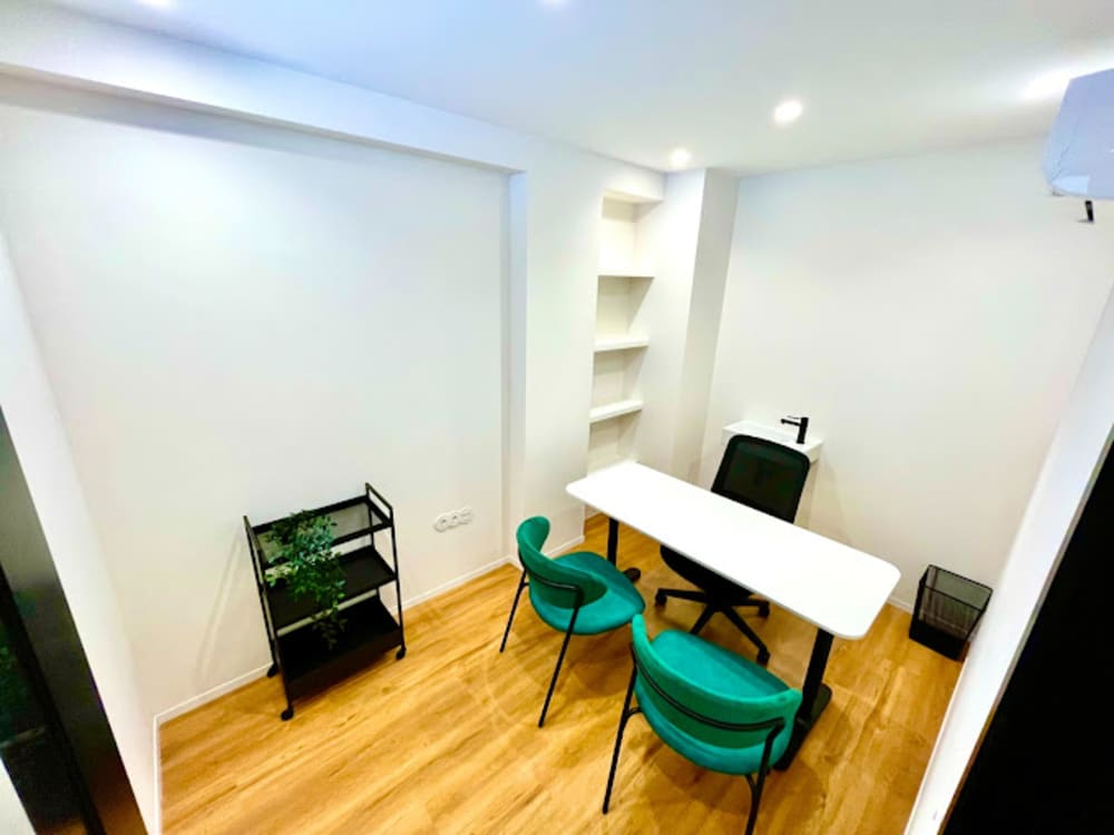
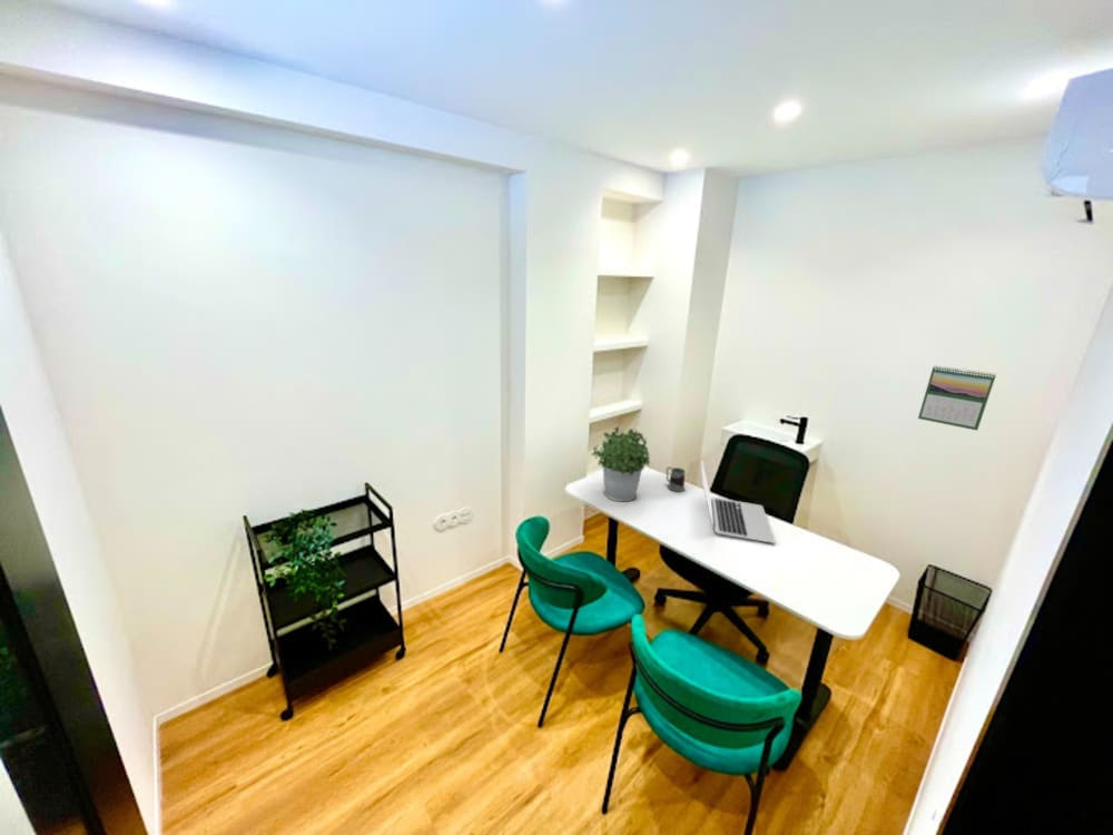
+ laptop (731, 500)
+ mug (674, 478)
+ potted plant (620, 461)
+ calendar (955, 396)
